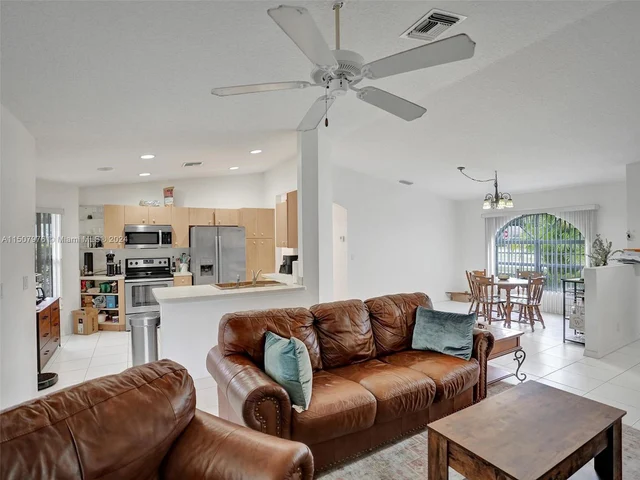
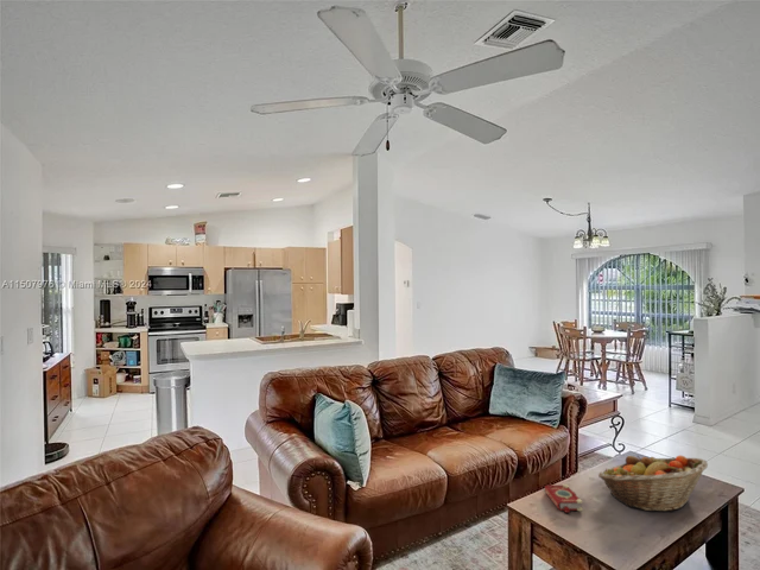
+ book (564, 496)
+ fruit basket (652, 476)
